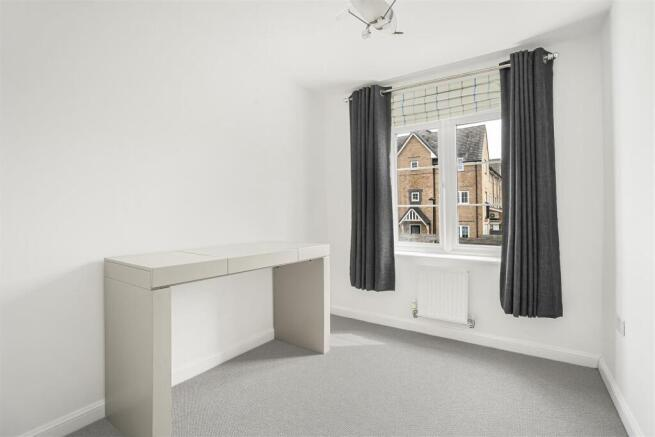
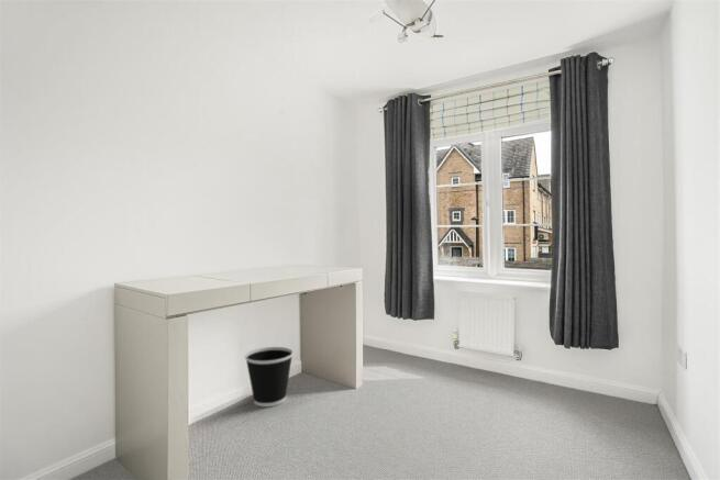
+ wastebasket (269, 377)
